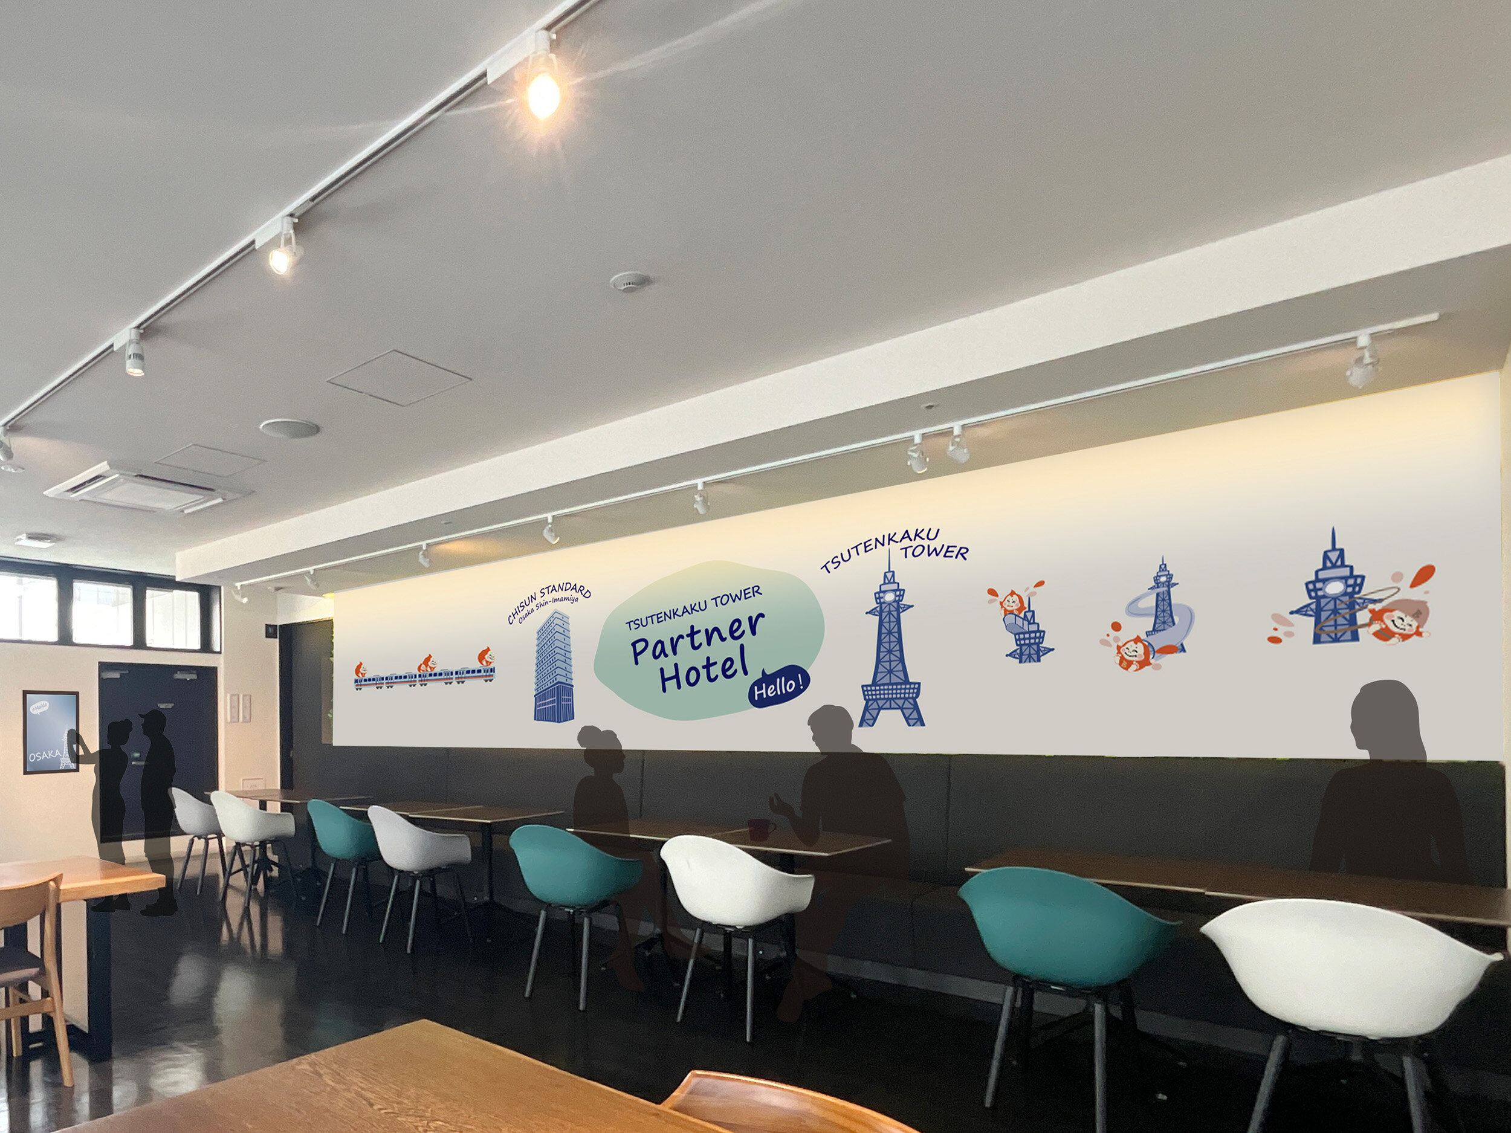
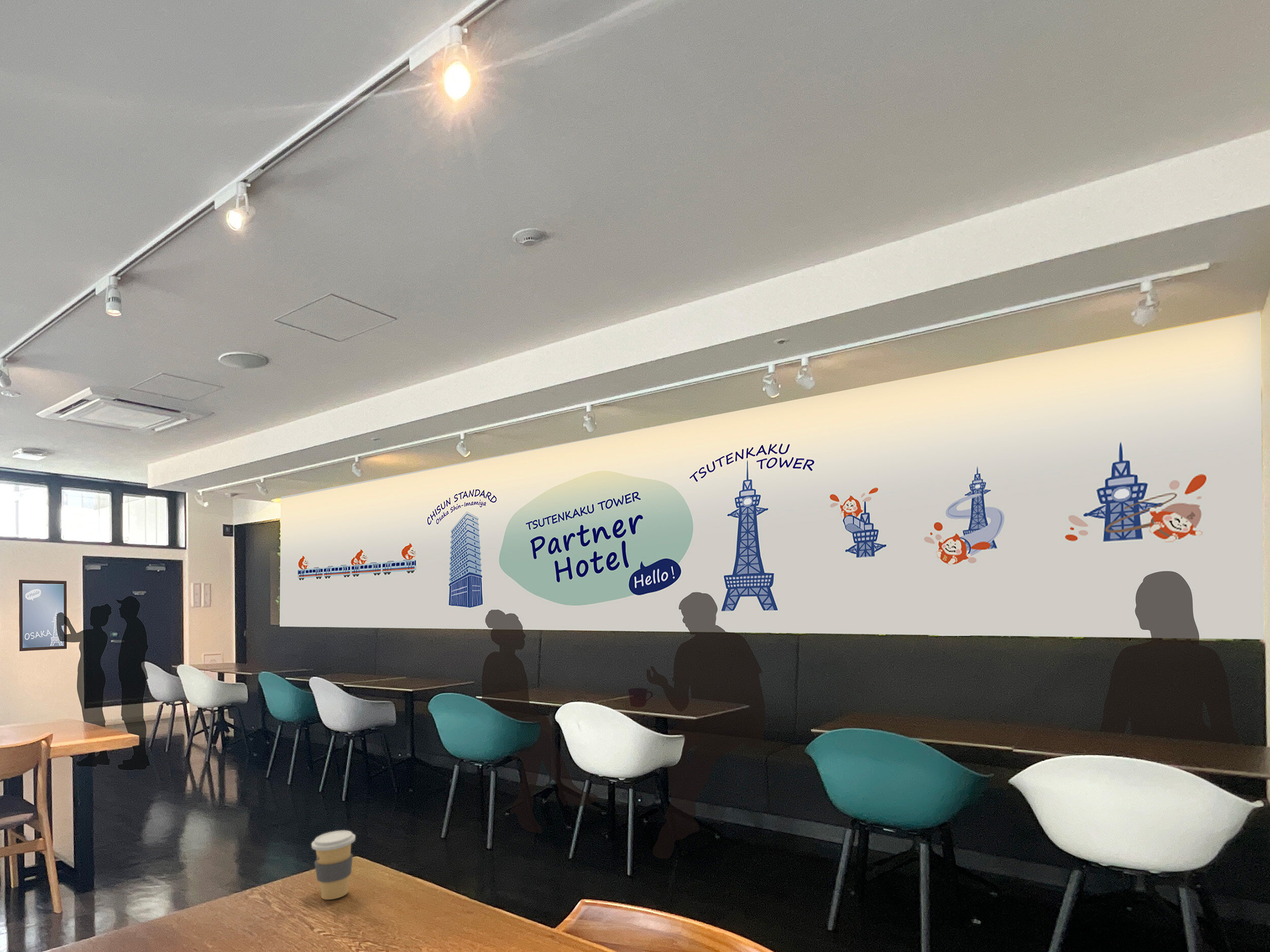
+ coffee cup (334, 865)
